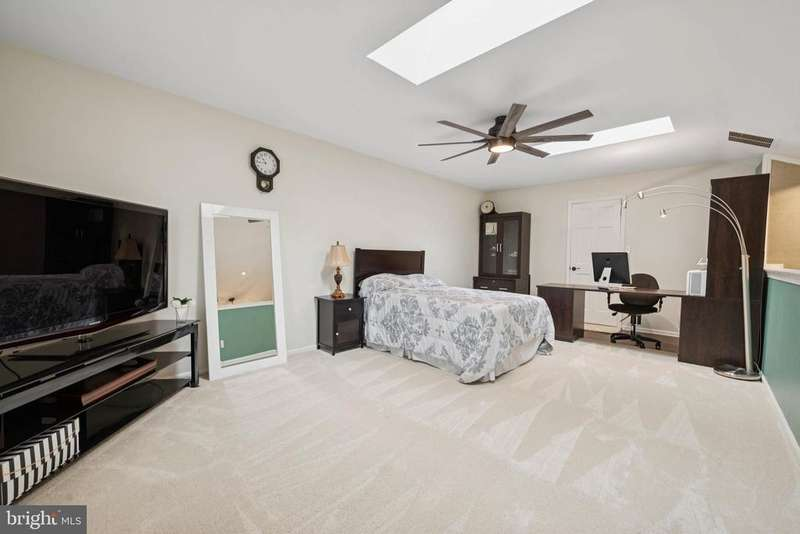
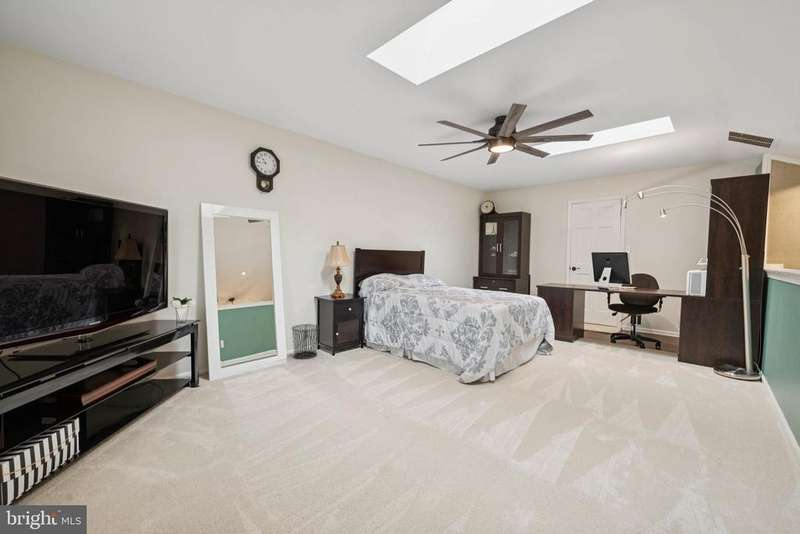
+ waste bin (305, 341)
